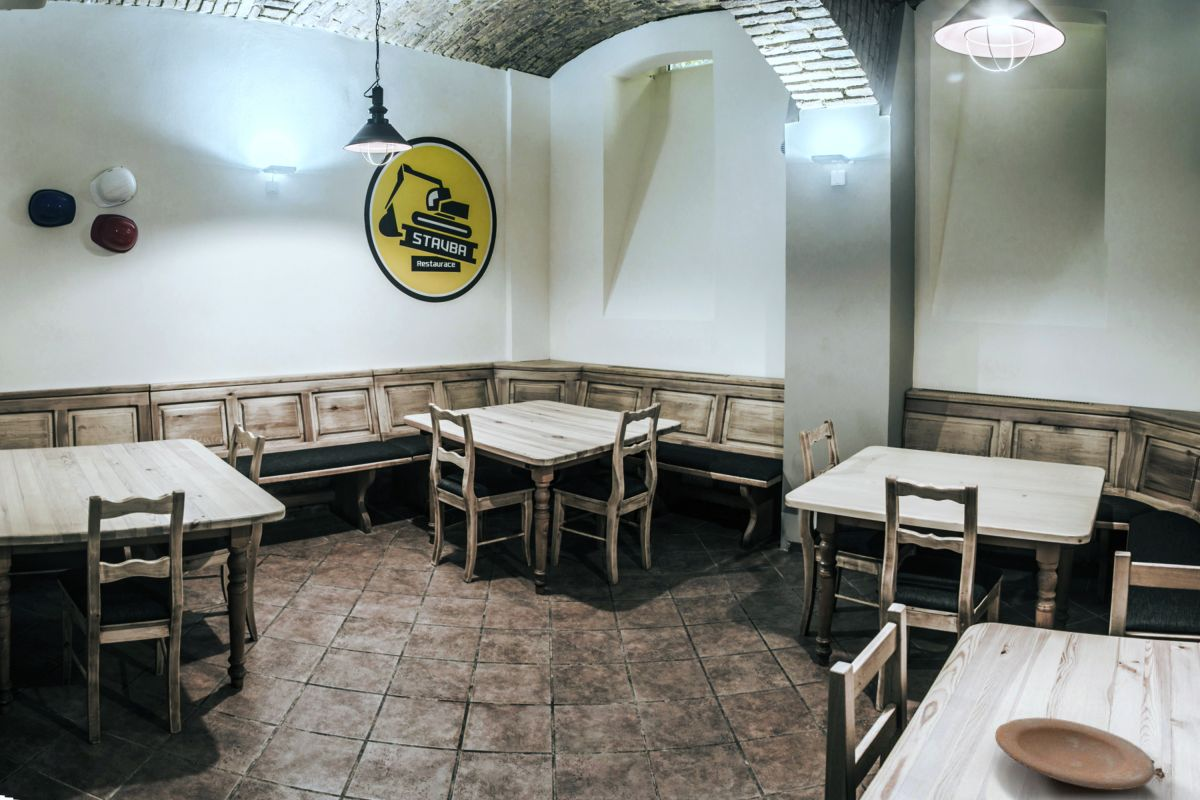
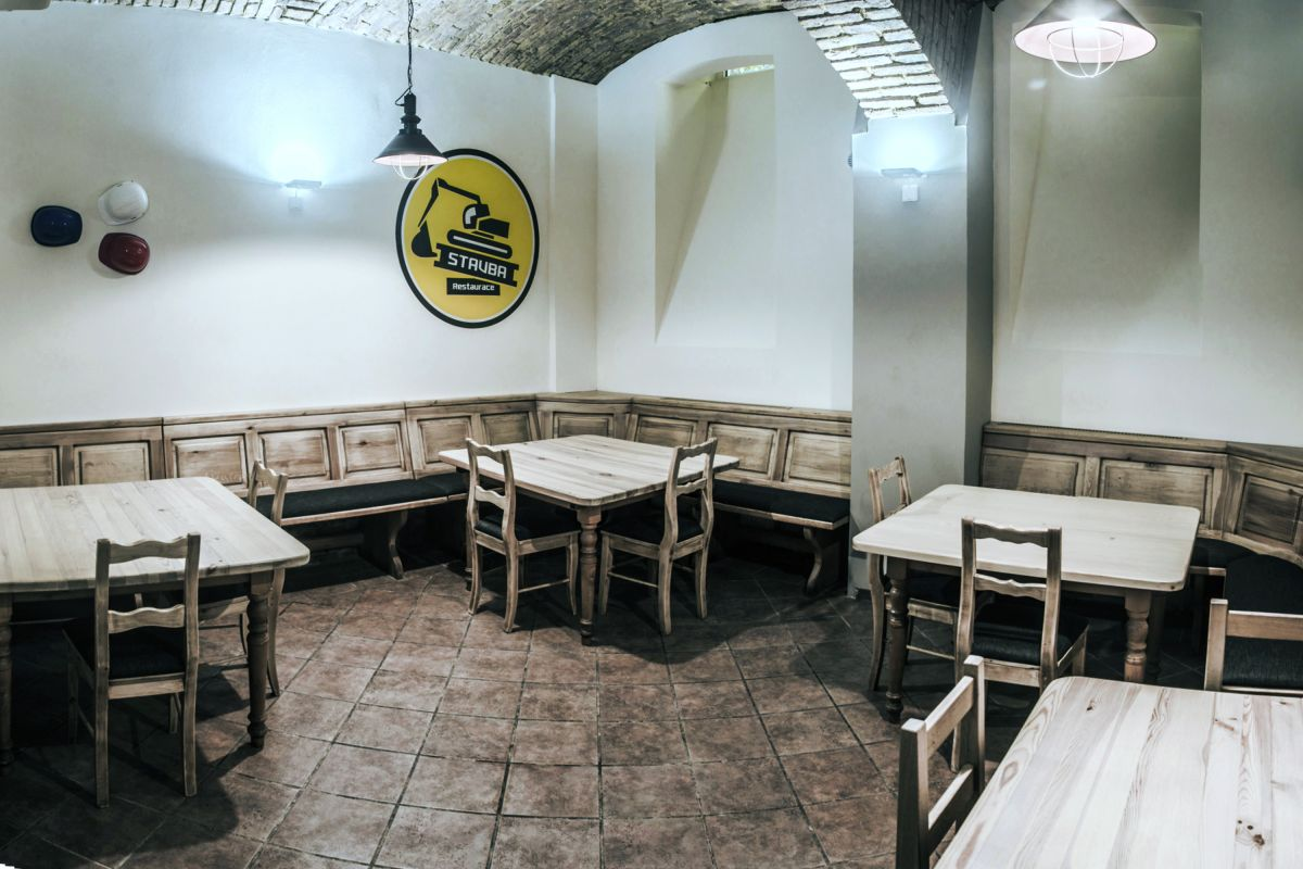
- plate (1071, 758)
